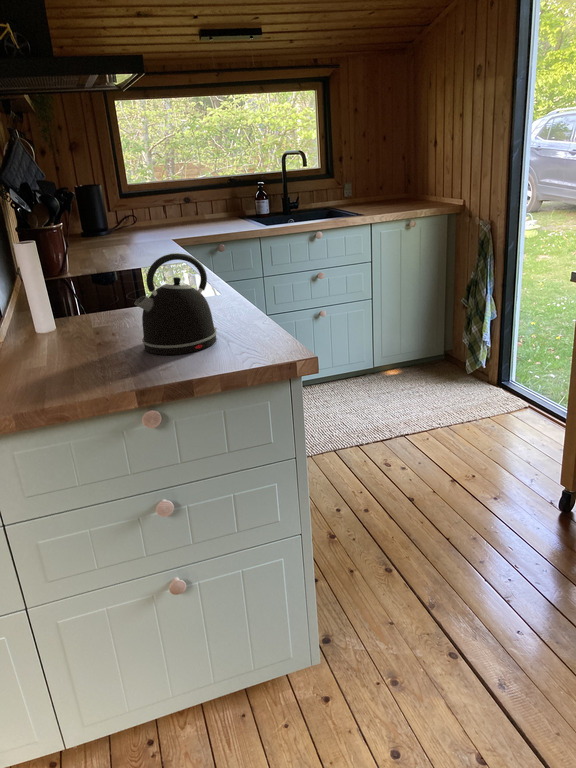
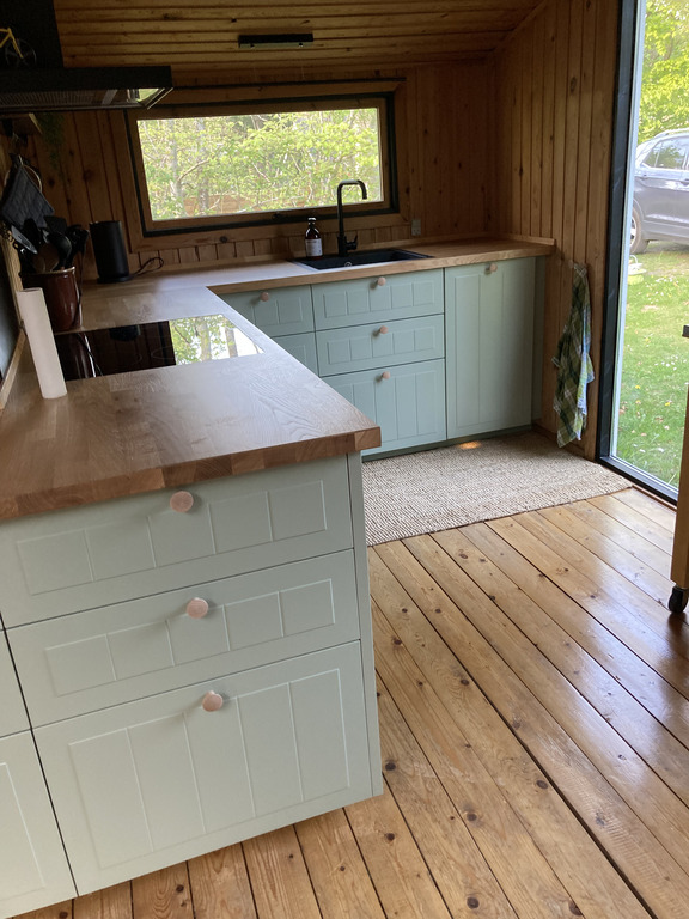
- kettle (175, 299)
